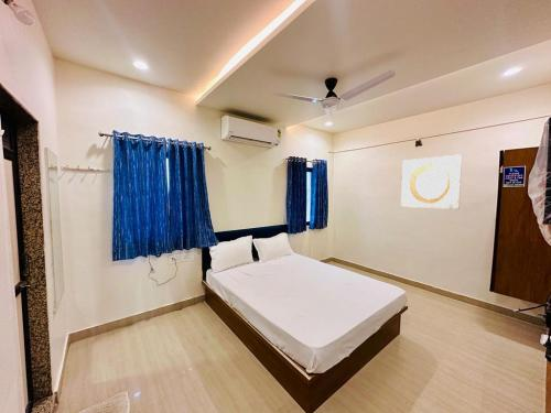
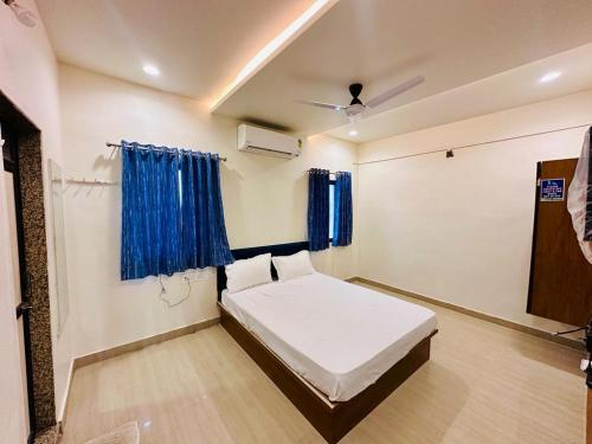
- wall art (429, 183)
